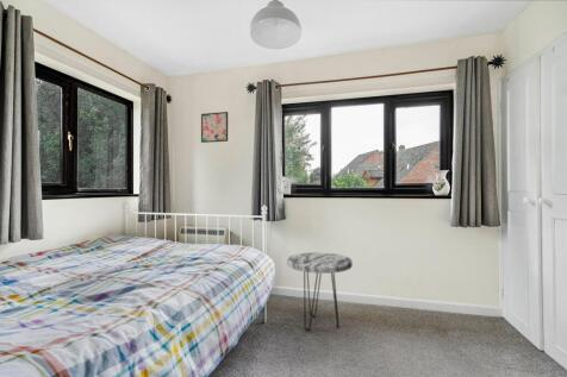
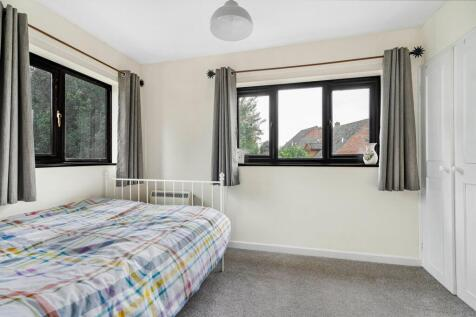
- side table (318, 291)
- wall art (214, 127)
